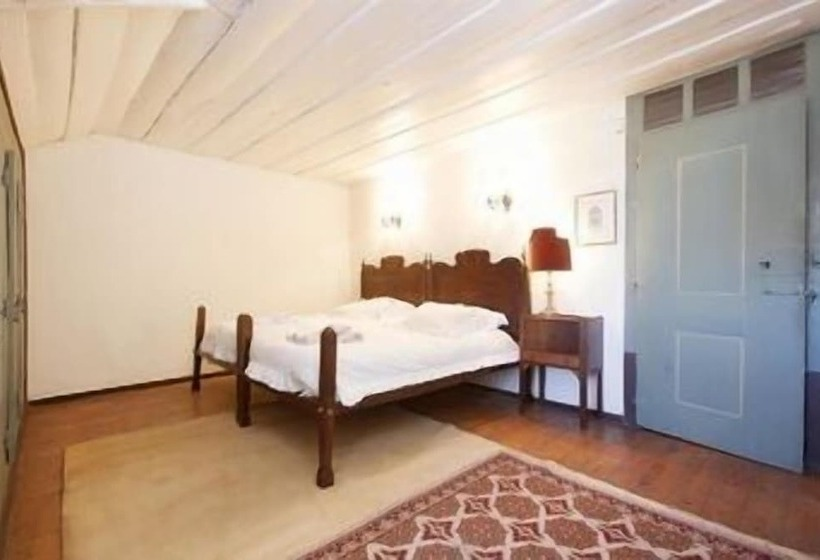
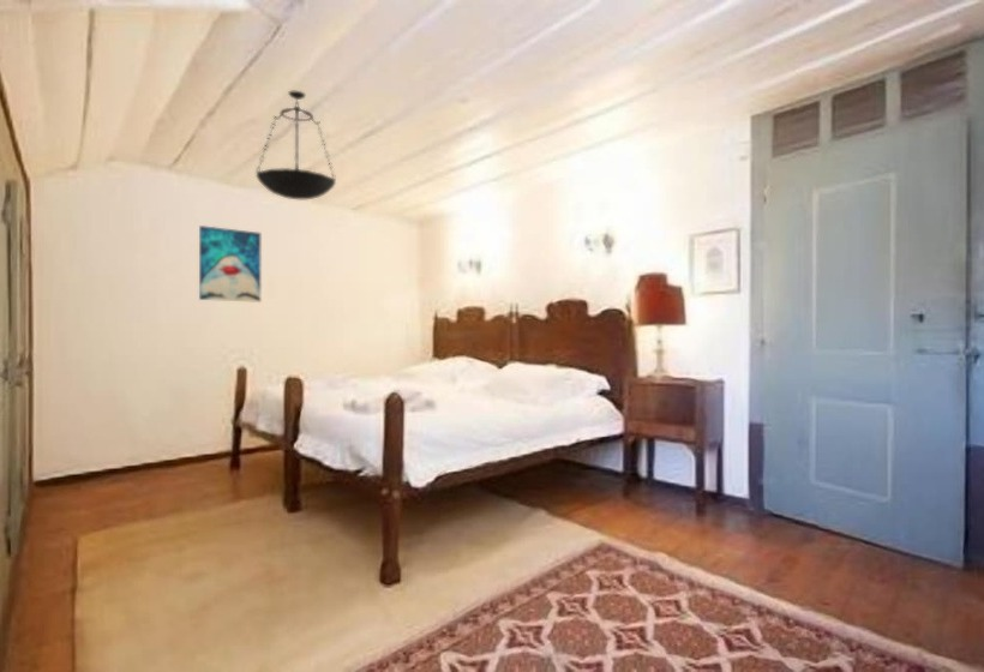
+ pendant lamp (296, 145)
+ wall art (230, 265)
